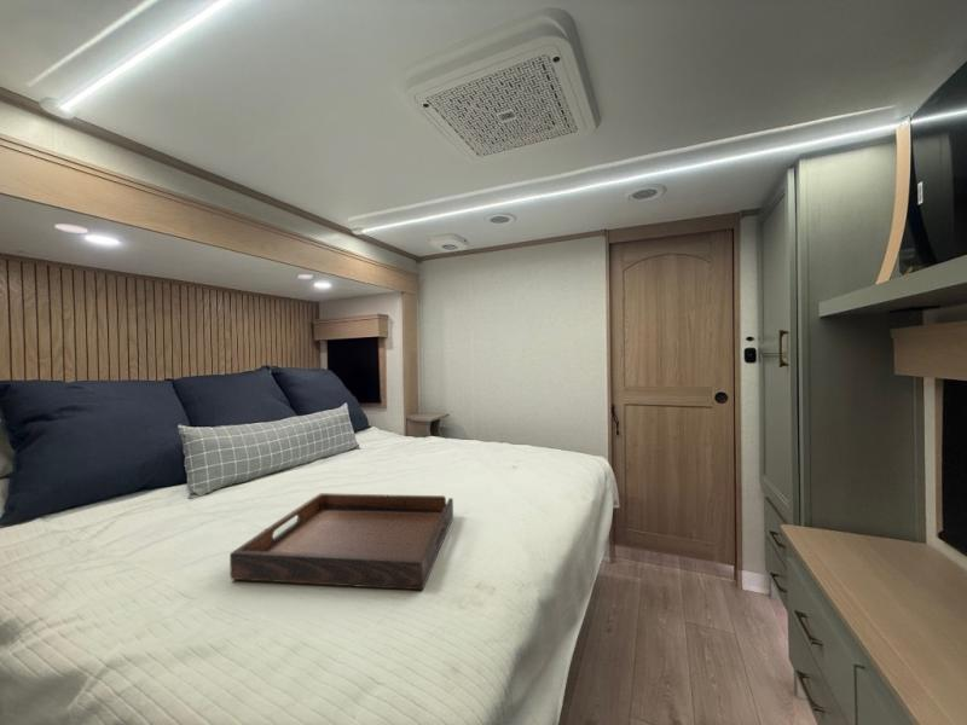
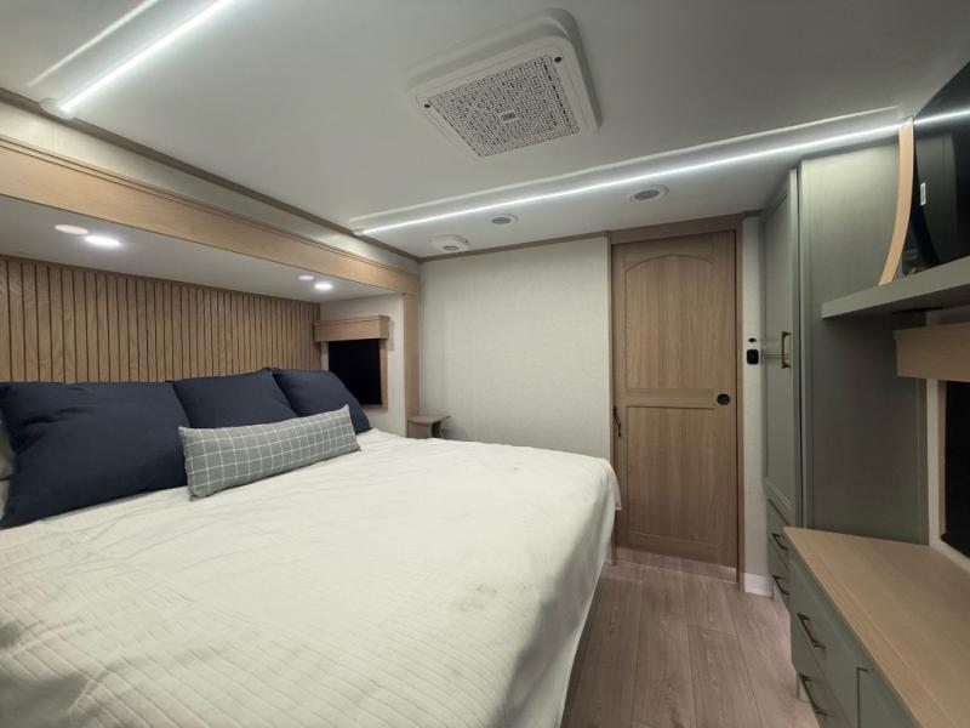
- serving tray (360, 530)
